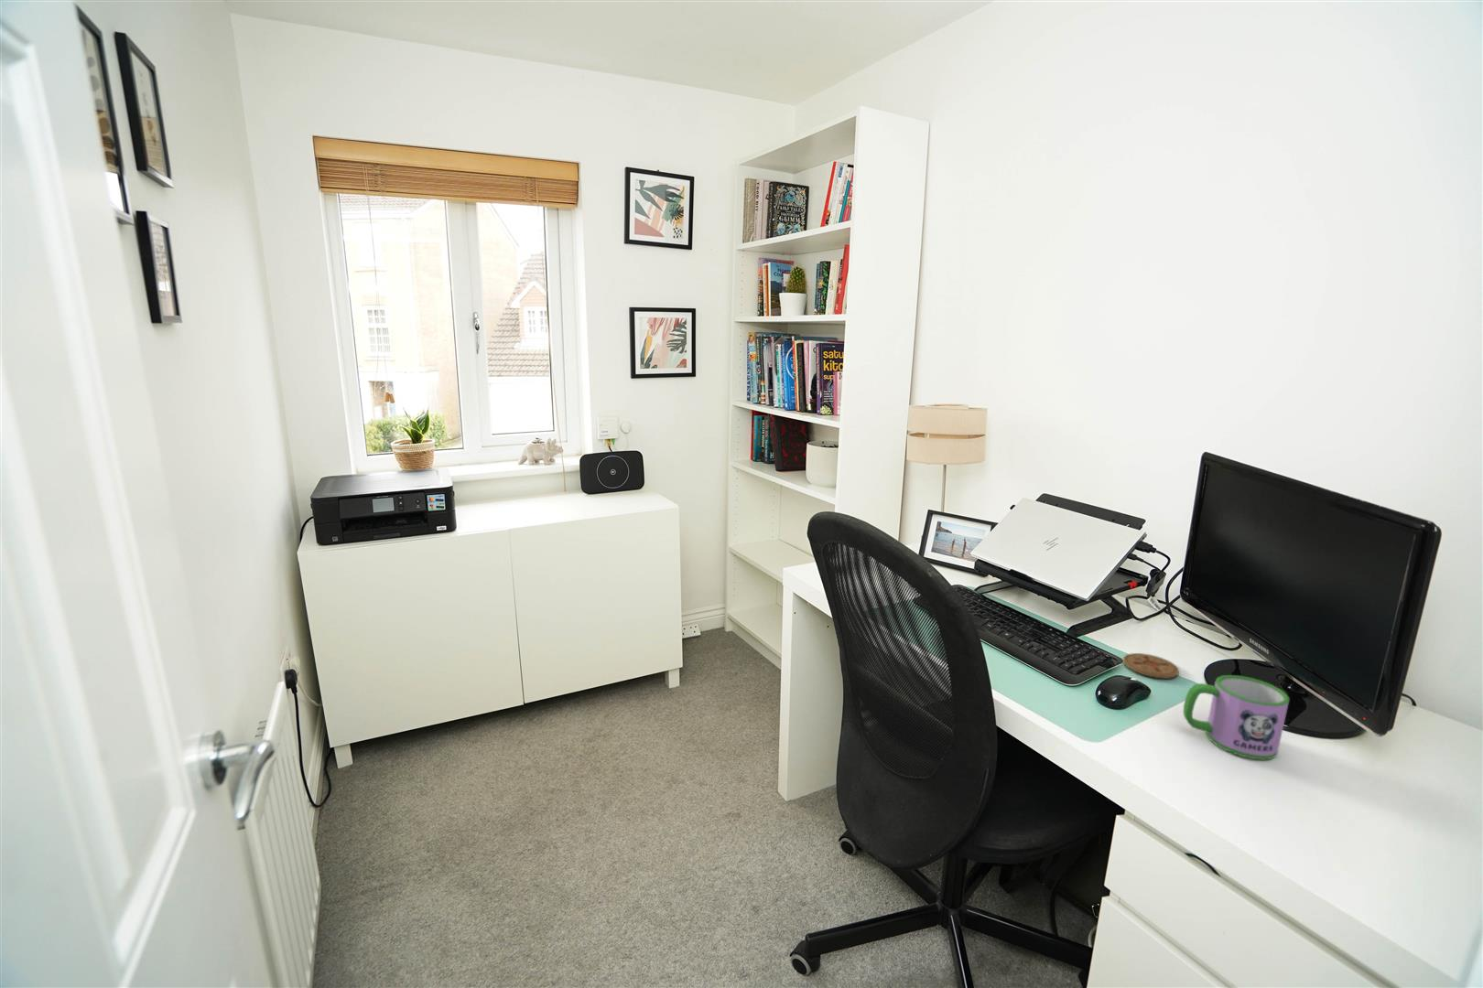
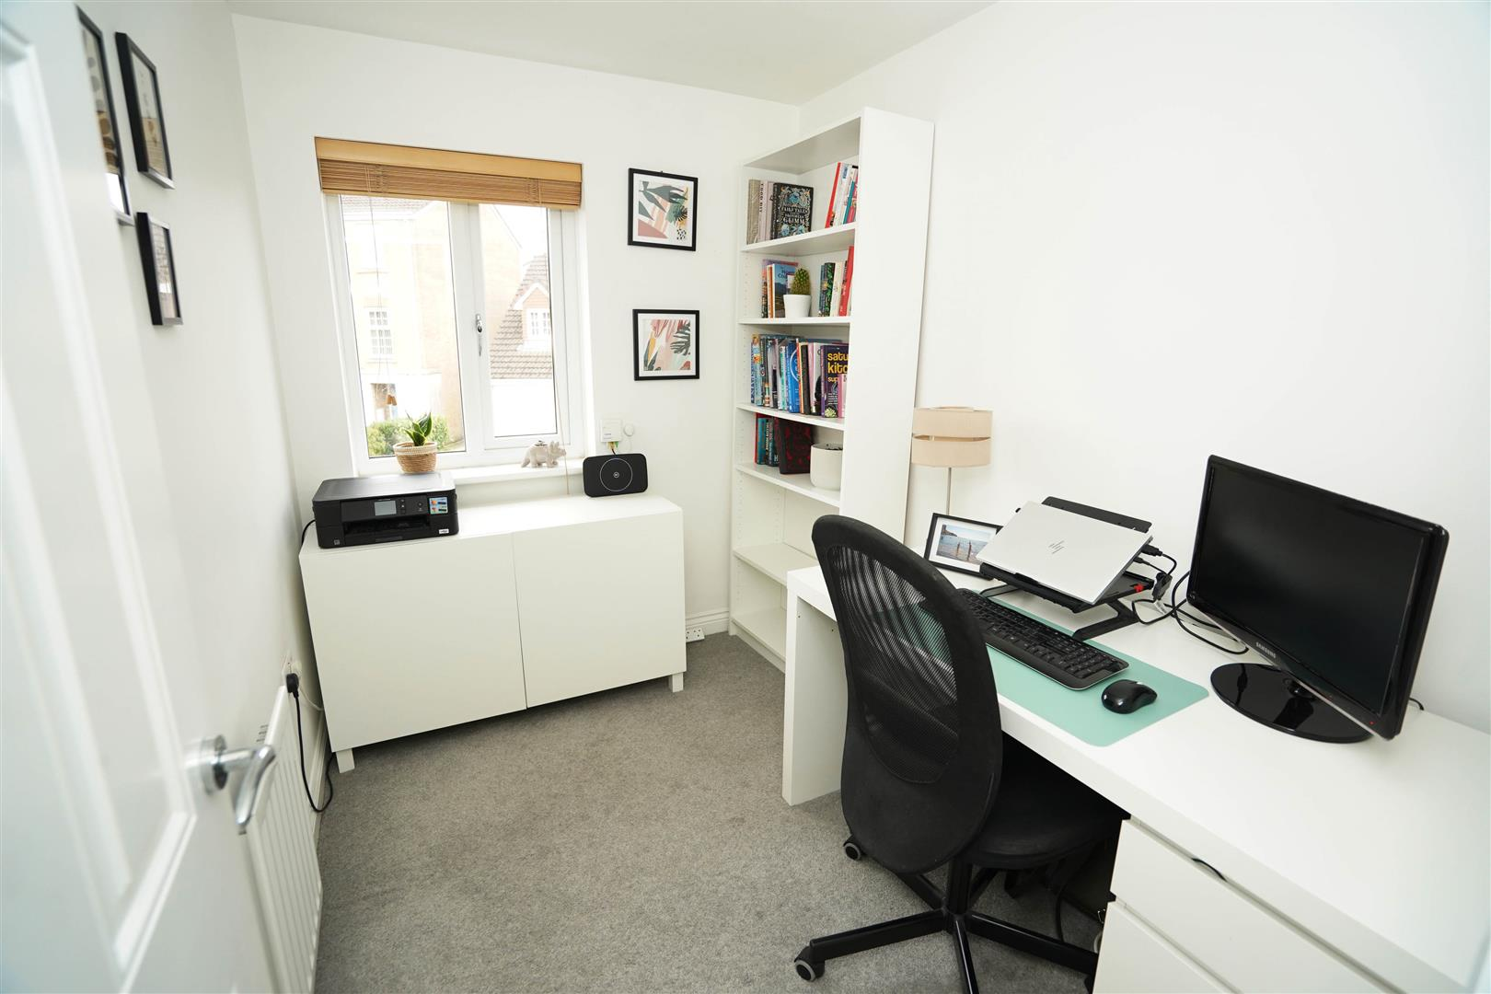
- coaster (1151, 665)
- mug (1233, 713)
